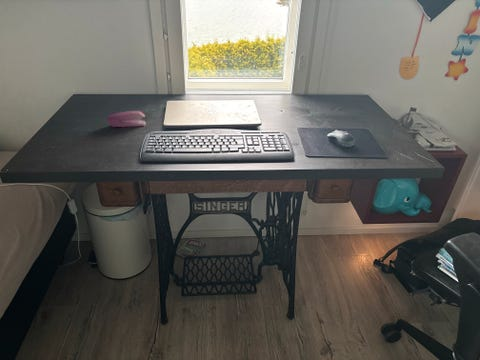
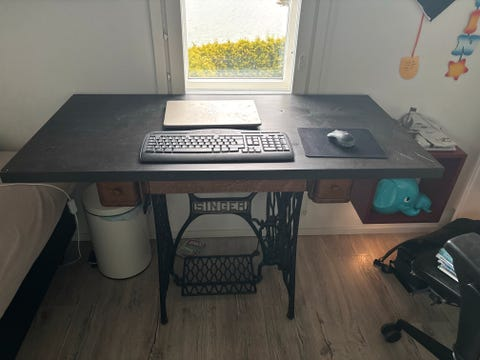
- stapler (126, 118)
